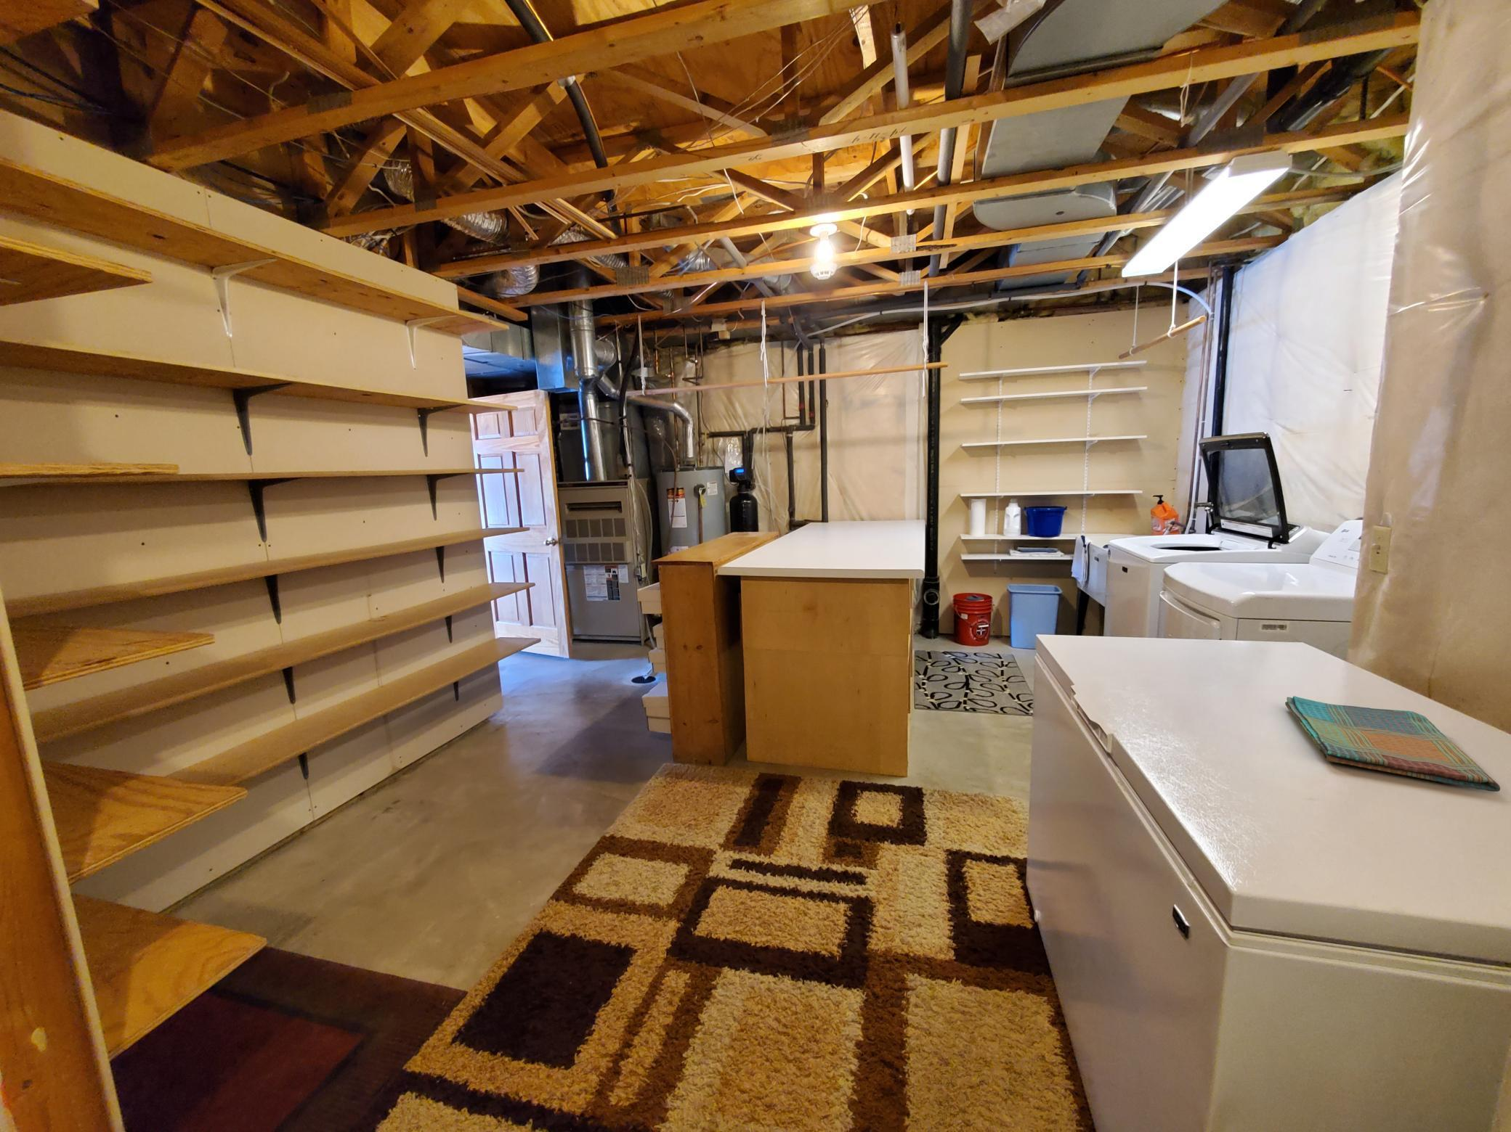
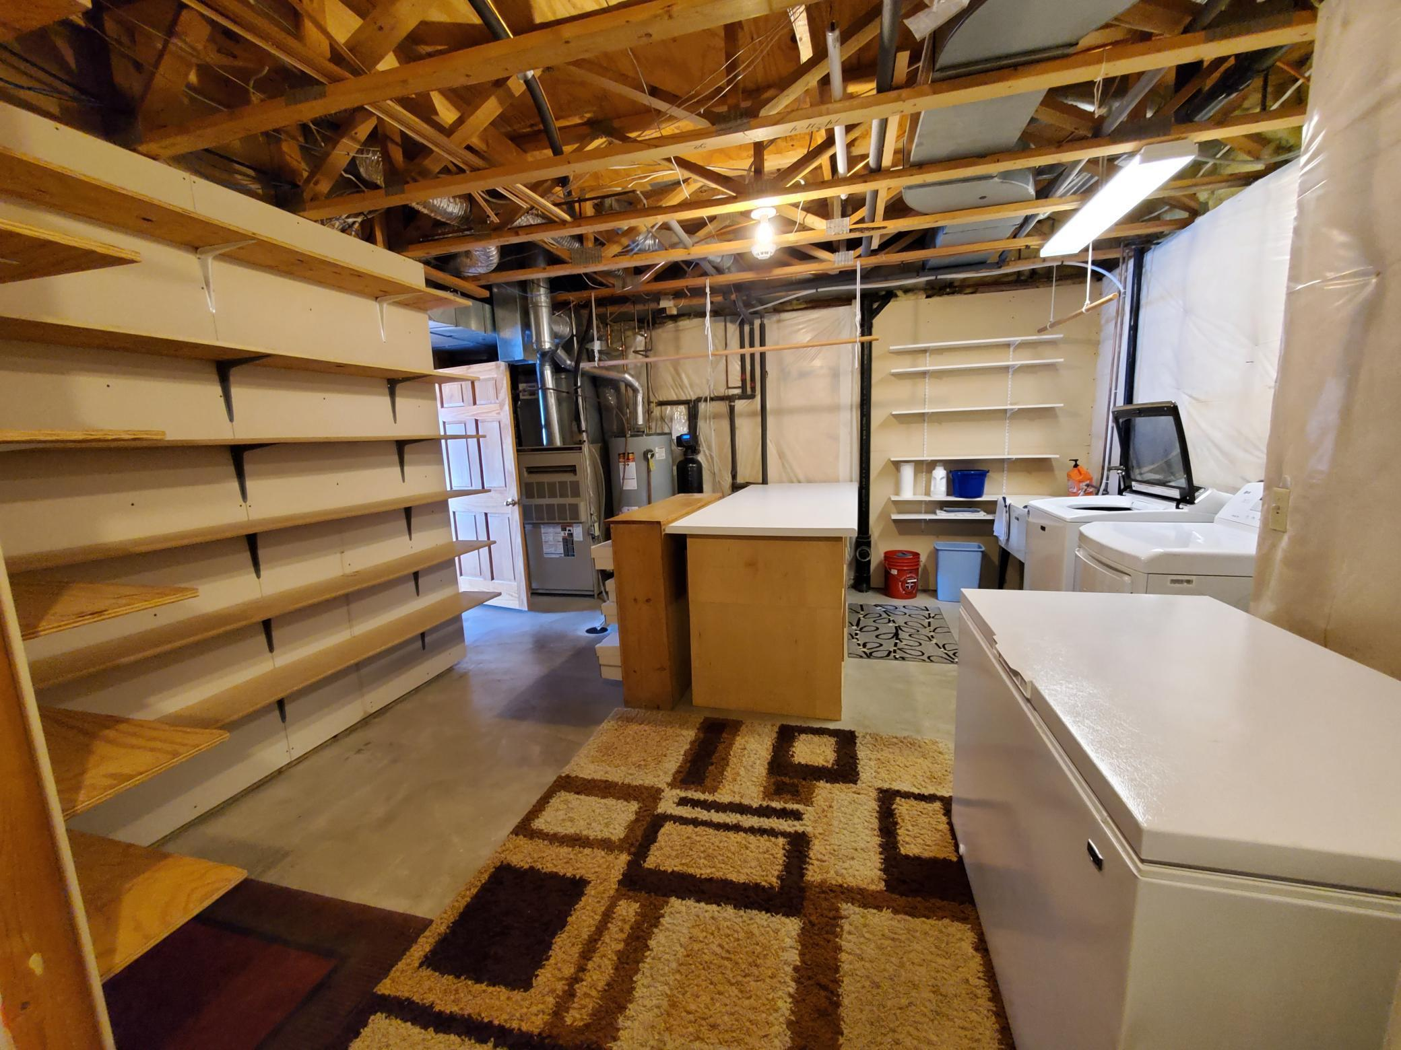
- dish towel (1377, 736)
